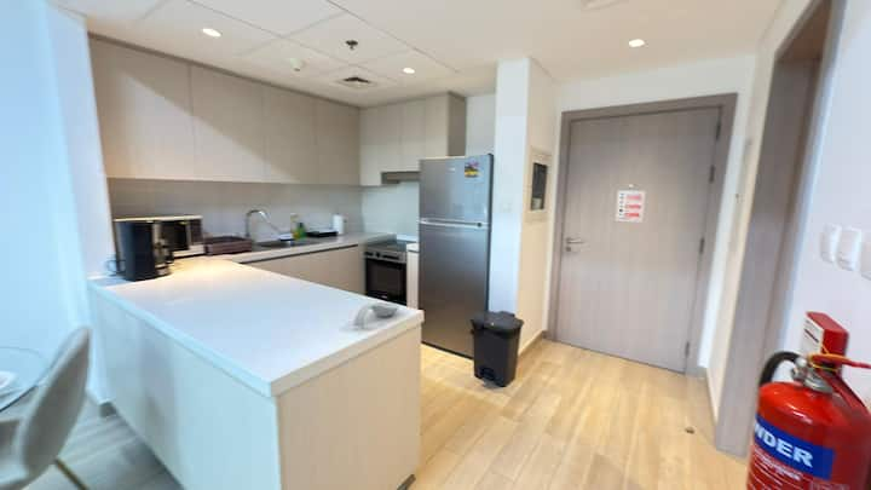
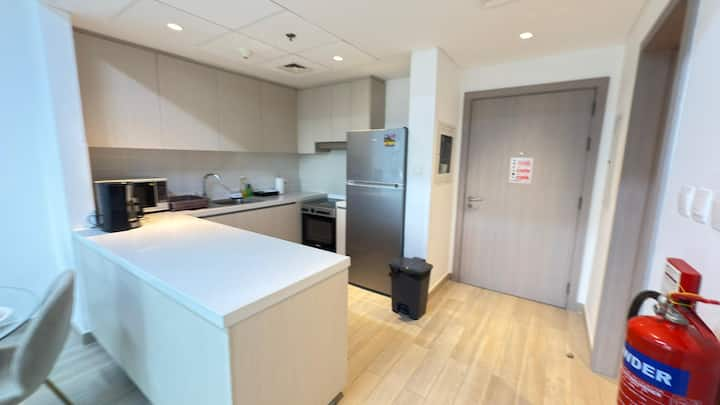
- spoon rest (376, 310)
